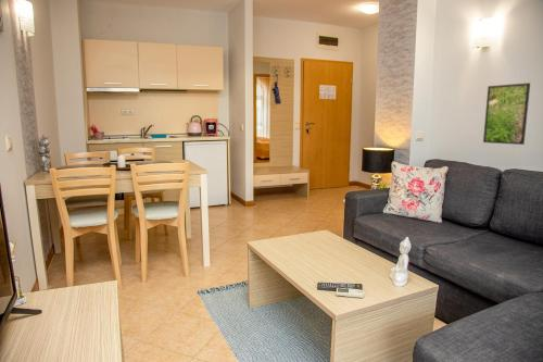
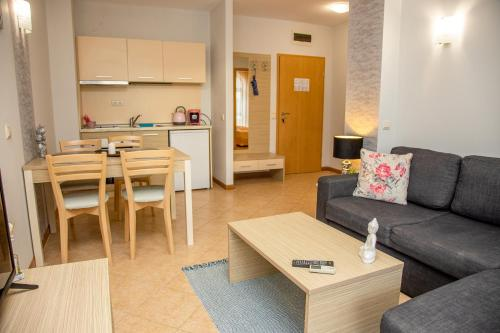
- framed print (505, 114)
